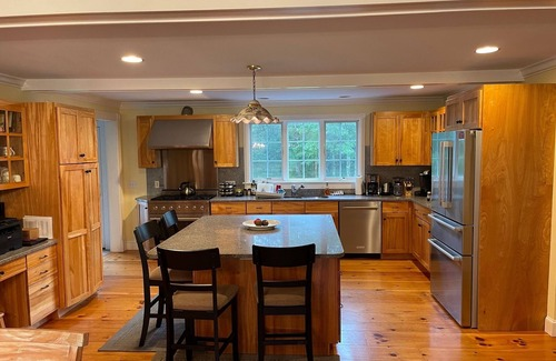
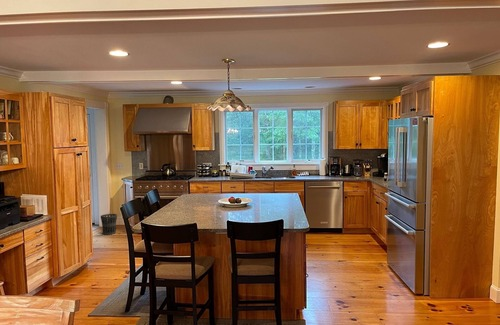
+ wastebasket (109, 224)
